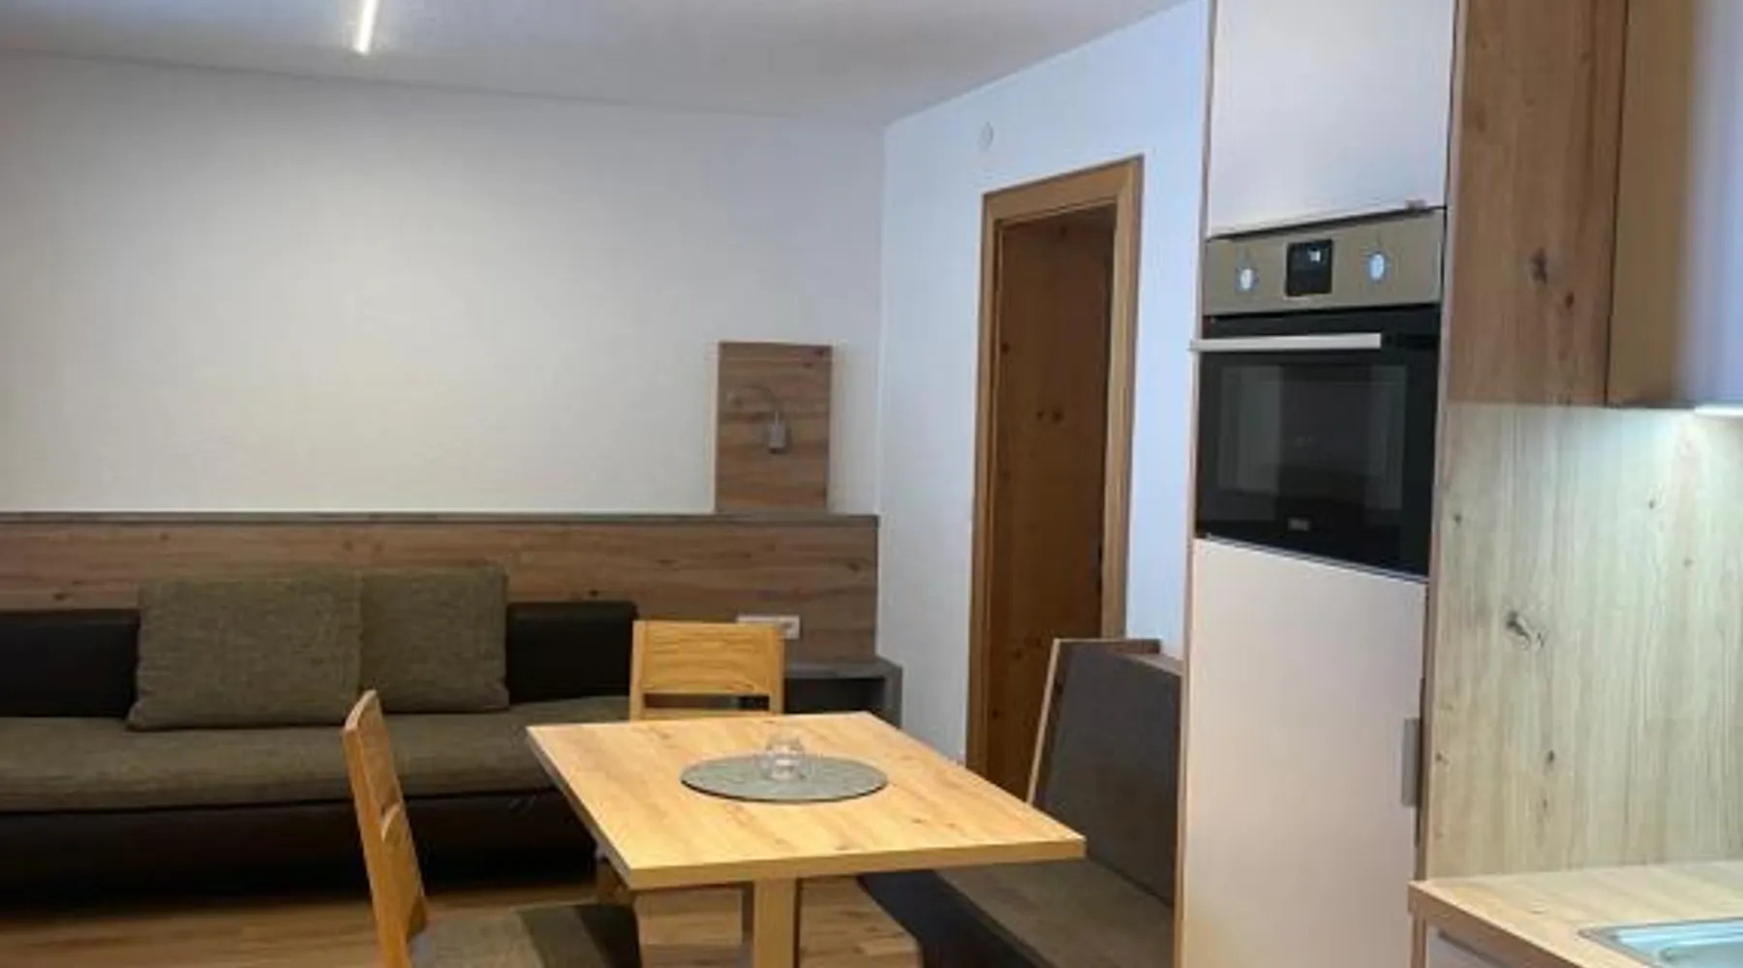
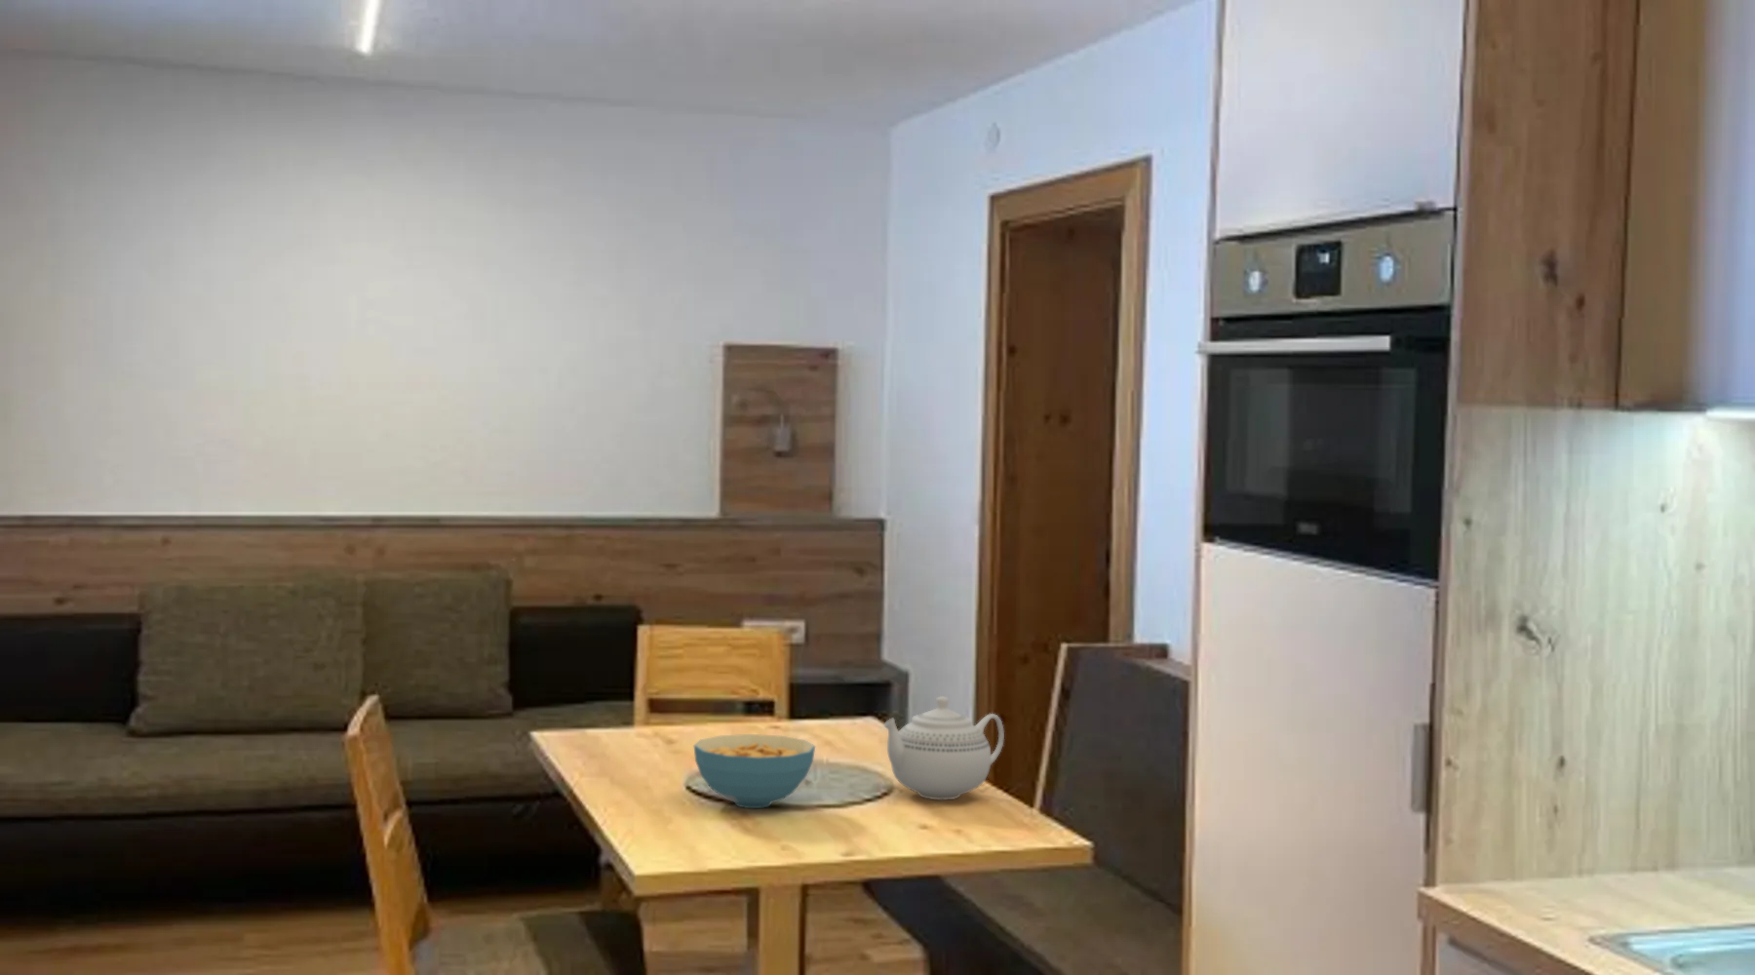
+ teapot (942, 746)
+ cereal bowl (754, 774)
